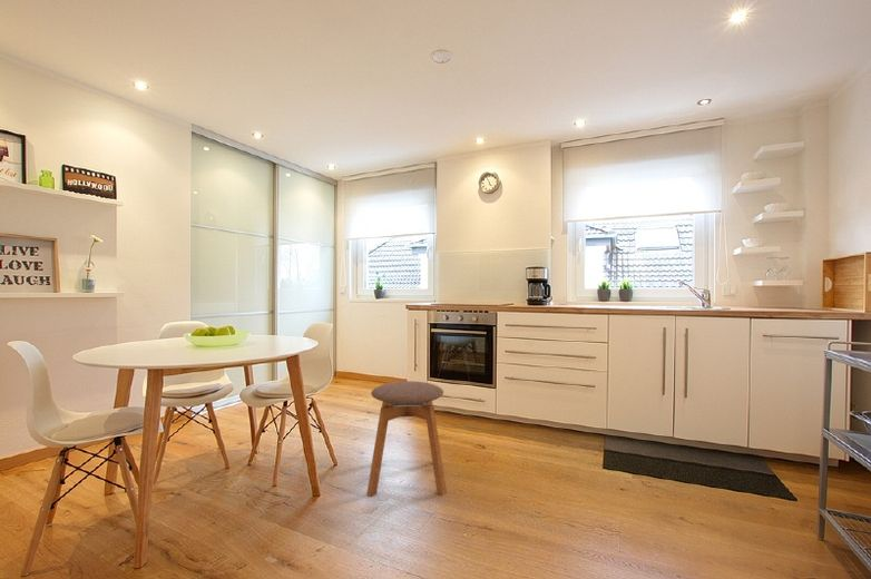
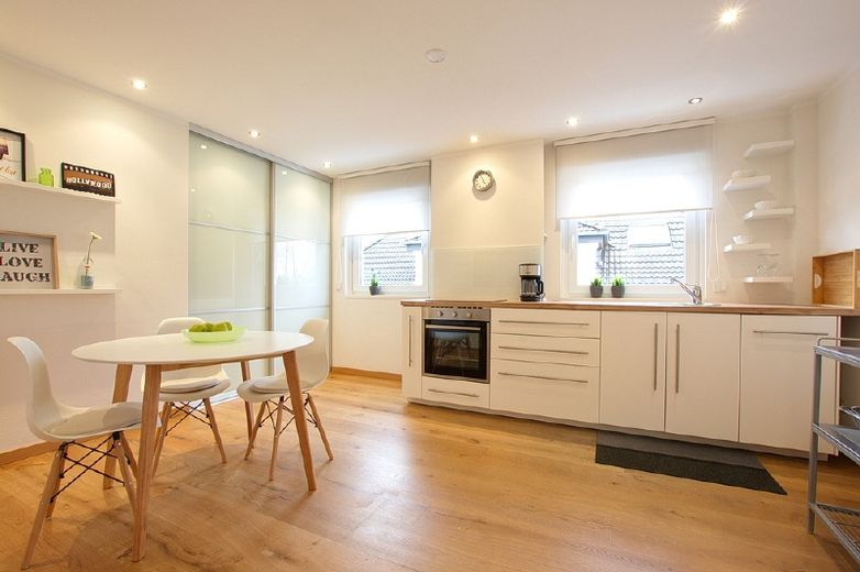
- stool (407, 416)
